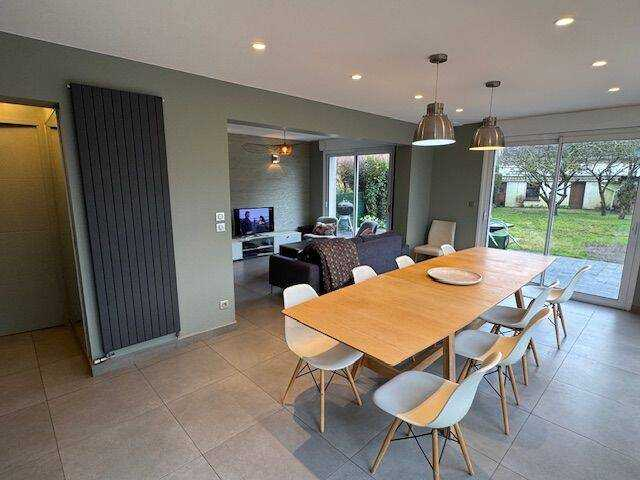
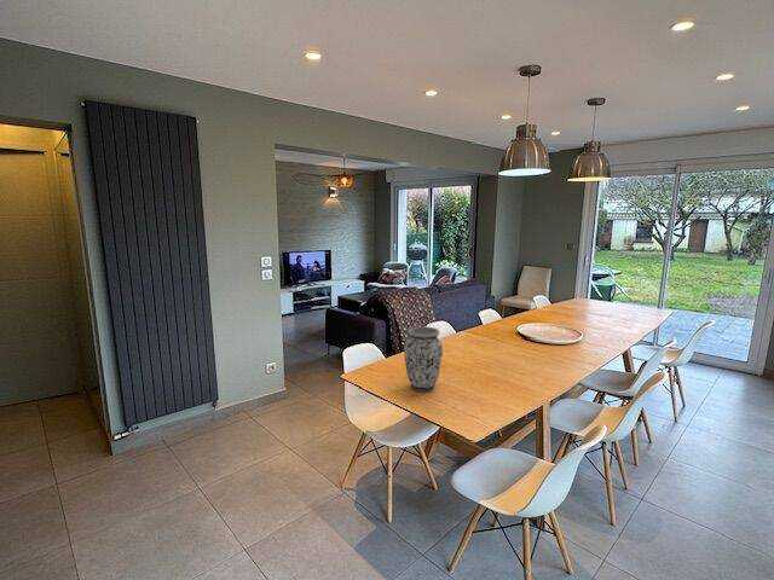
+ vase (422, 359)
